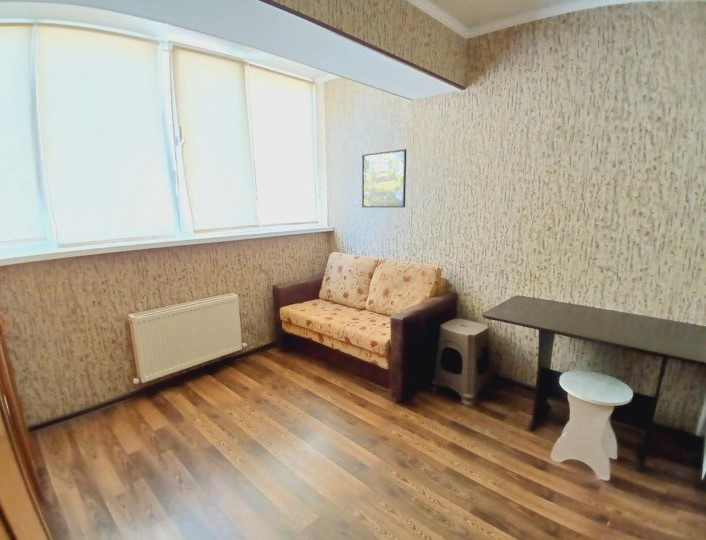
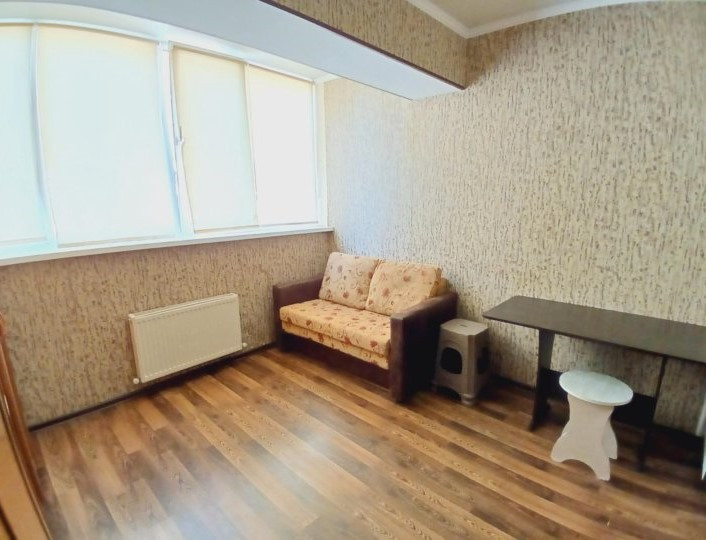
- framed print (382, 180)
